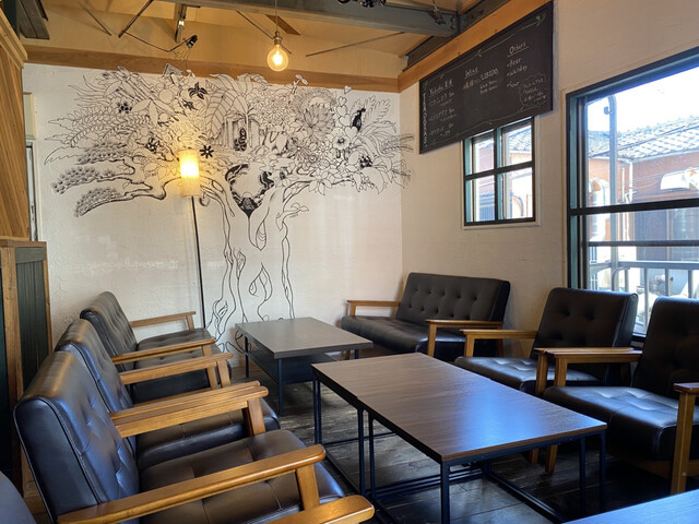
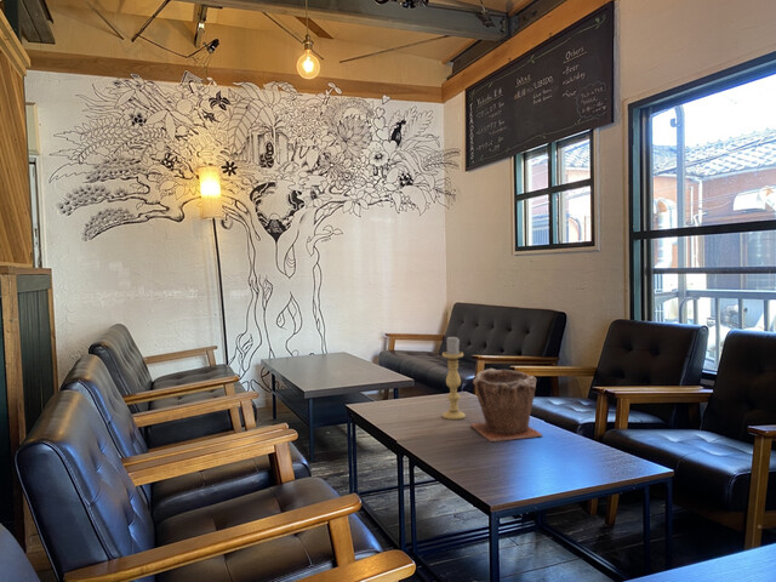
+ plant pot (504, 401)
+ candle holder (452, 376)
